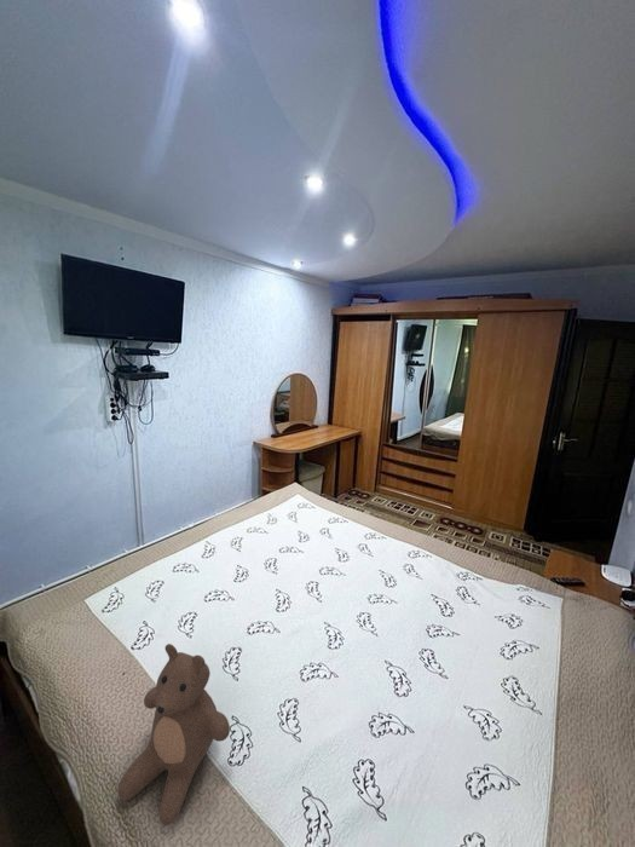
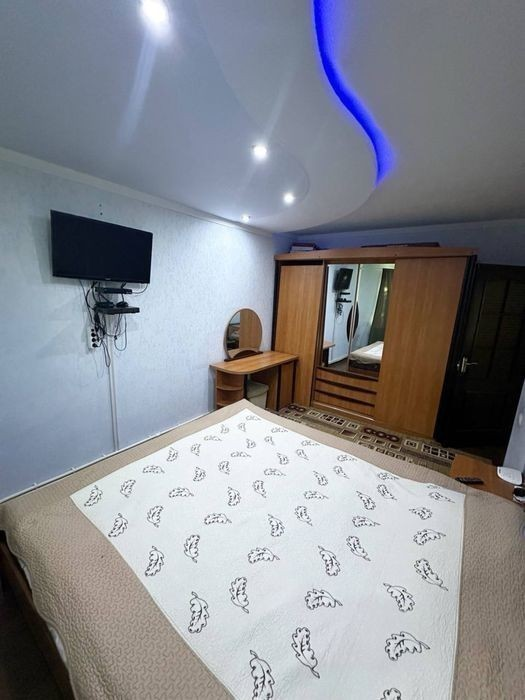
- teddy bear (172, 719)
